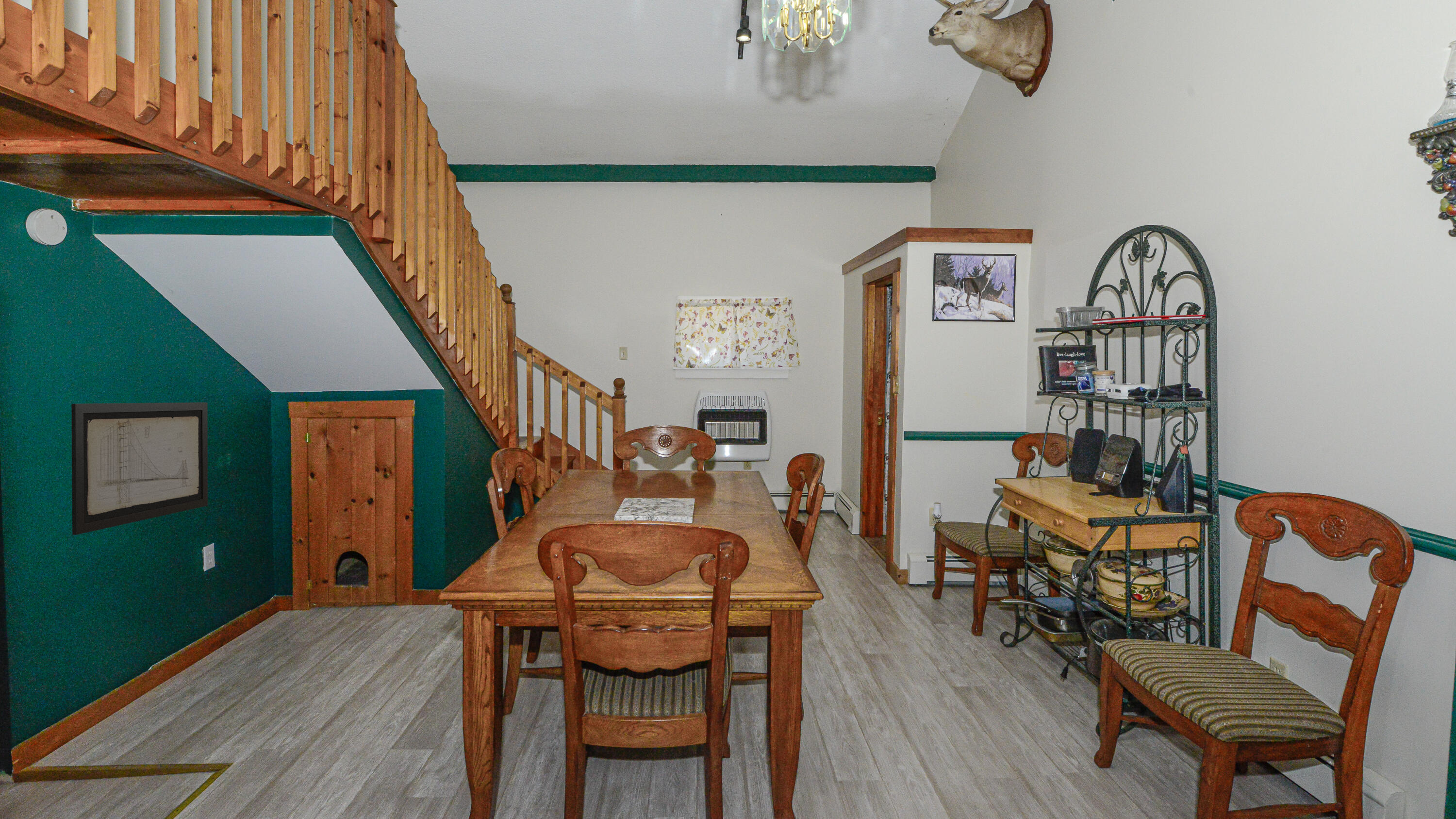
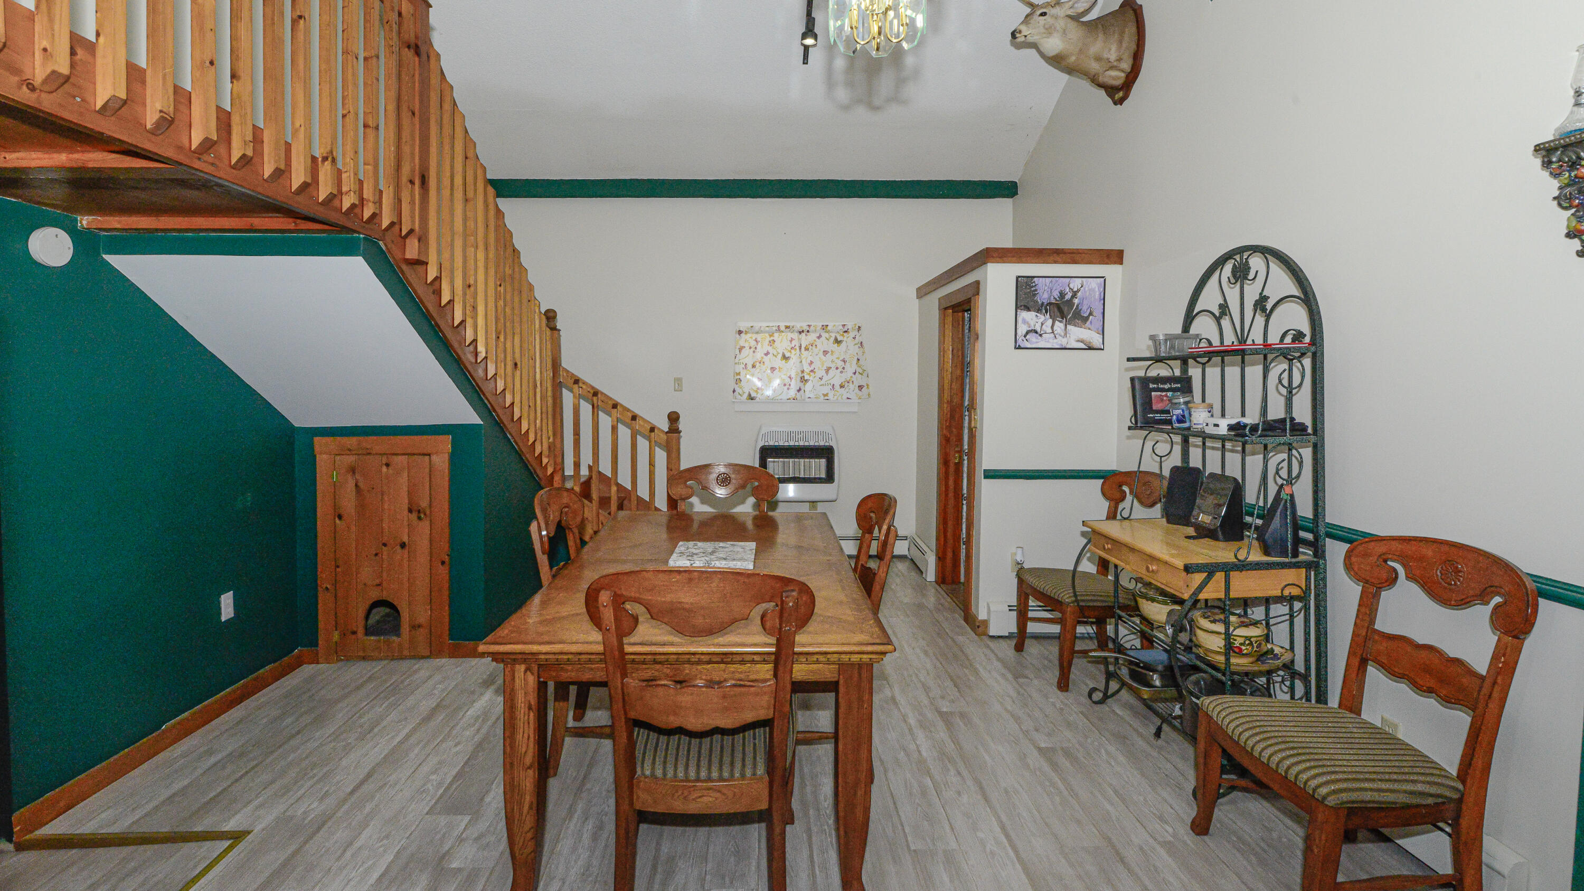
- wall art (148, 461)
